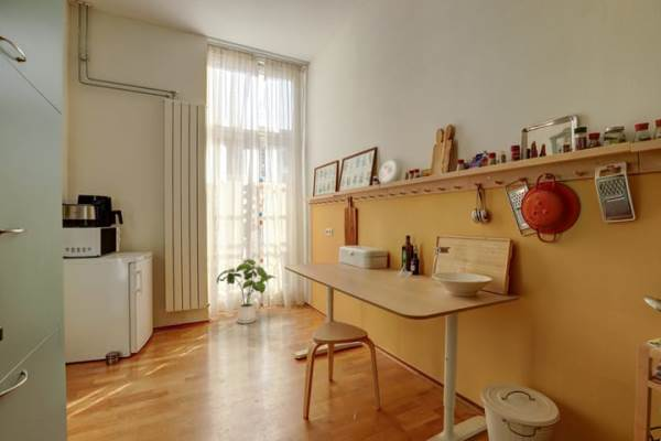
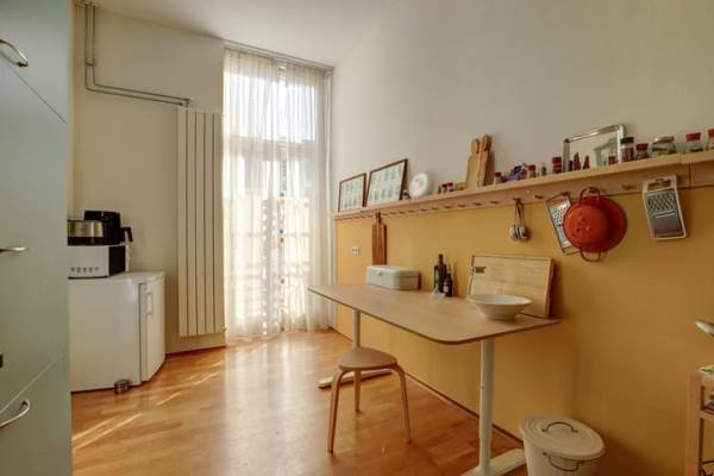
- house plant (251, 291)
